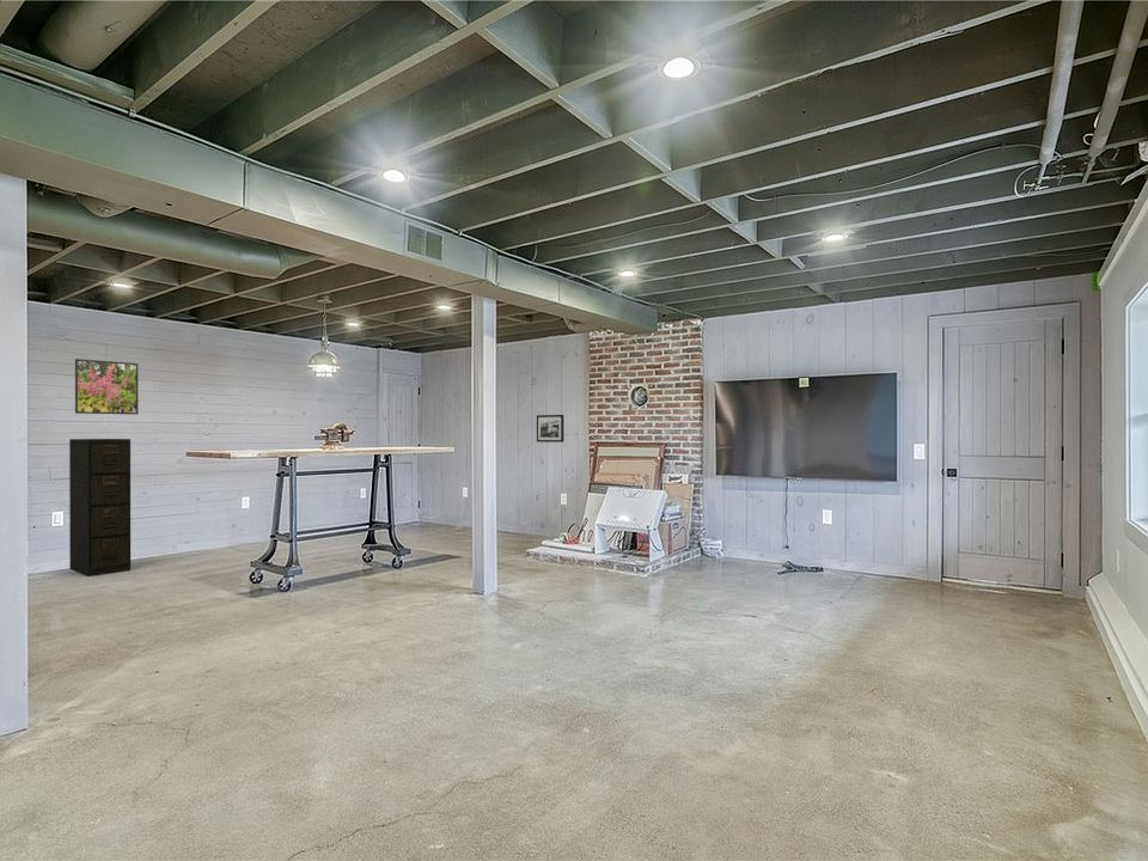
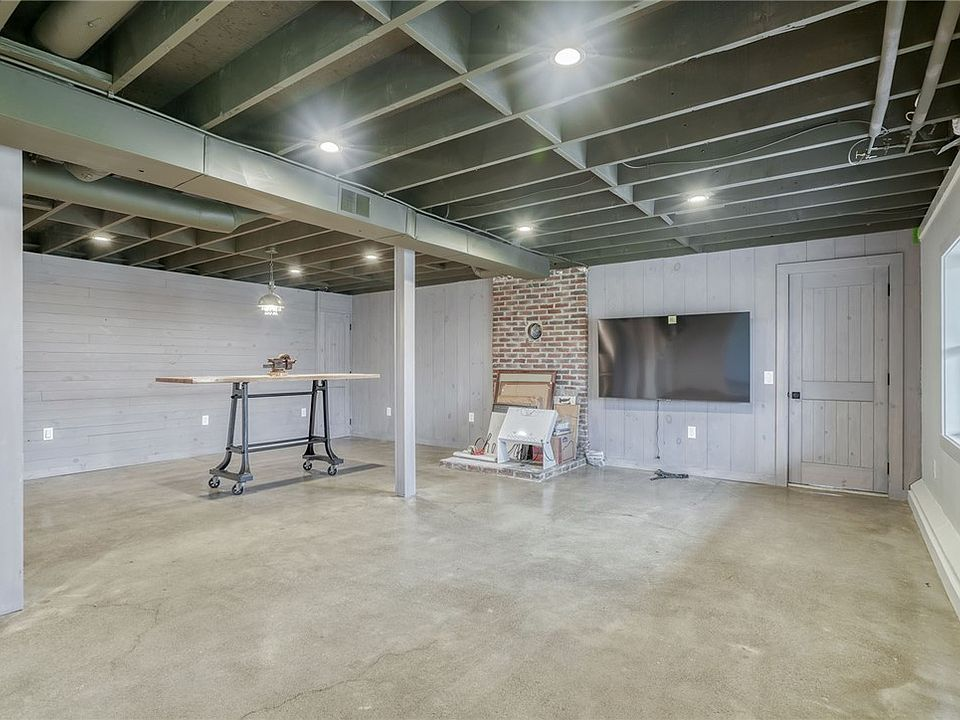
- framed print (108, 387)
- filing cabinet (100, 503)
- picture frame (549, 428)
